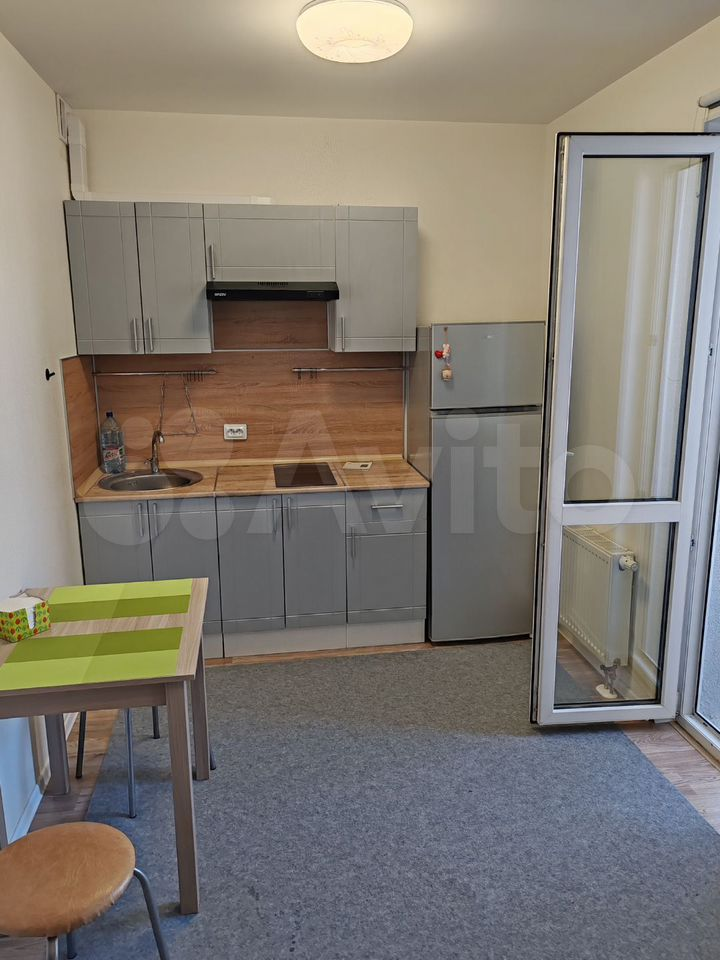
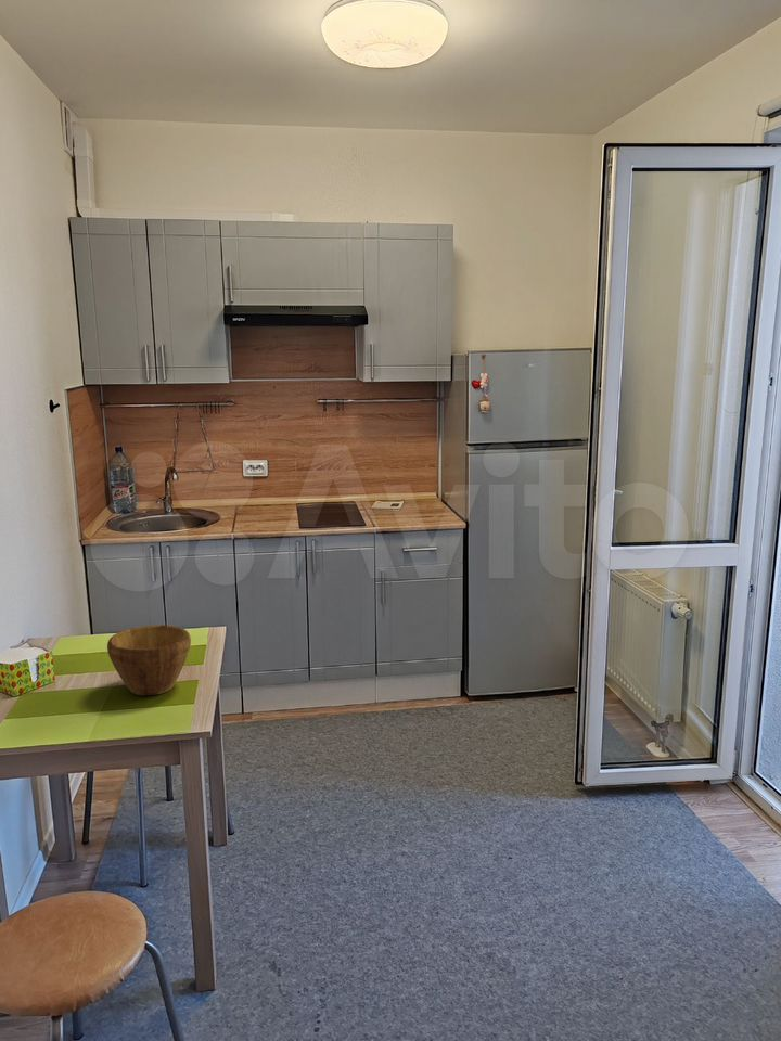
+ bowl (151, 661)
